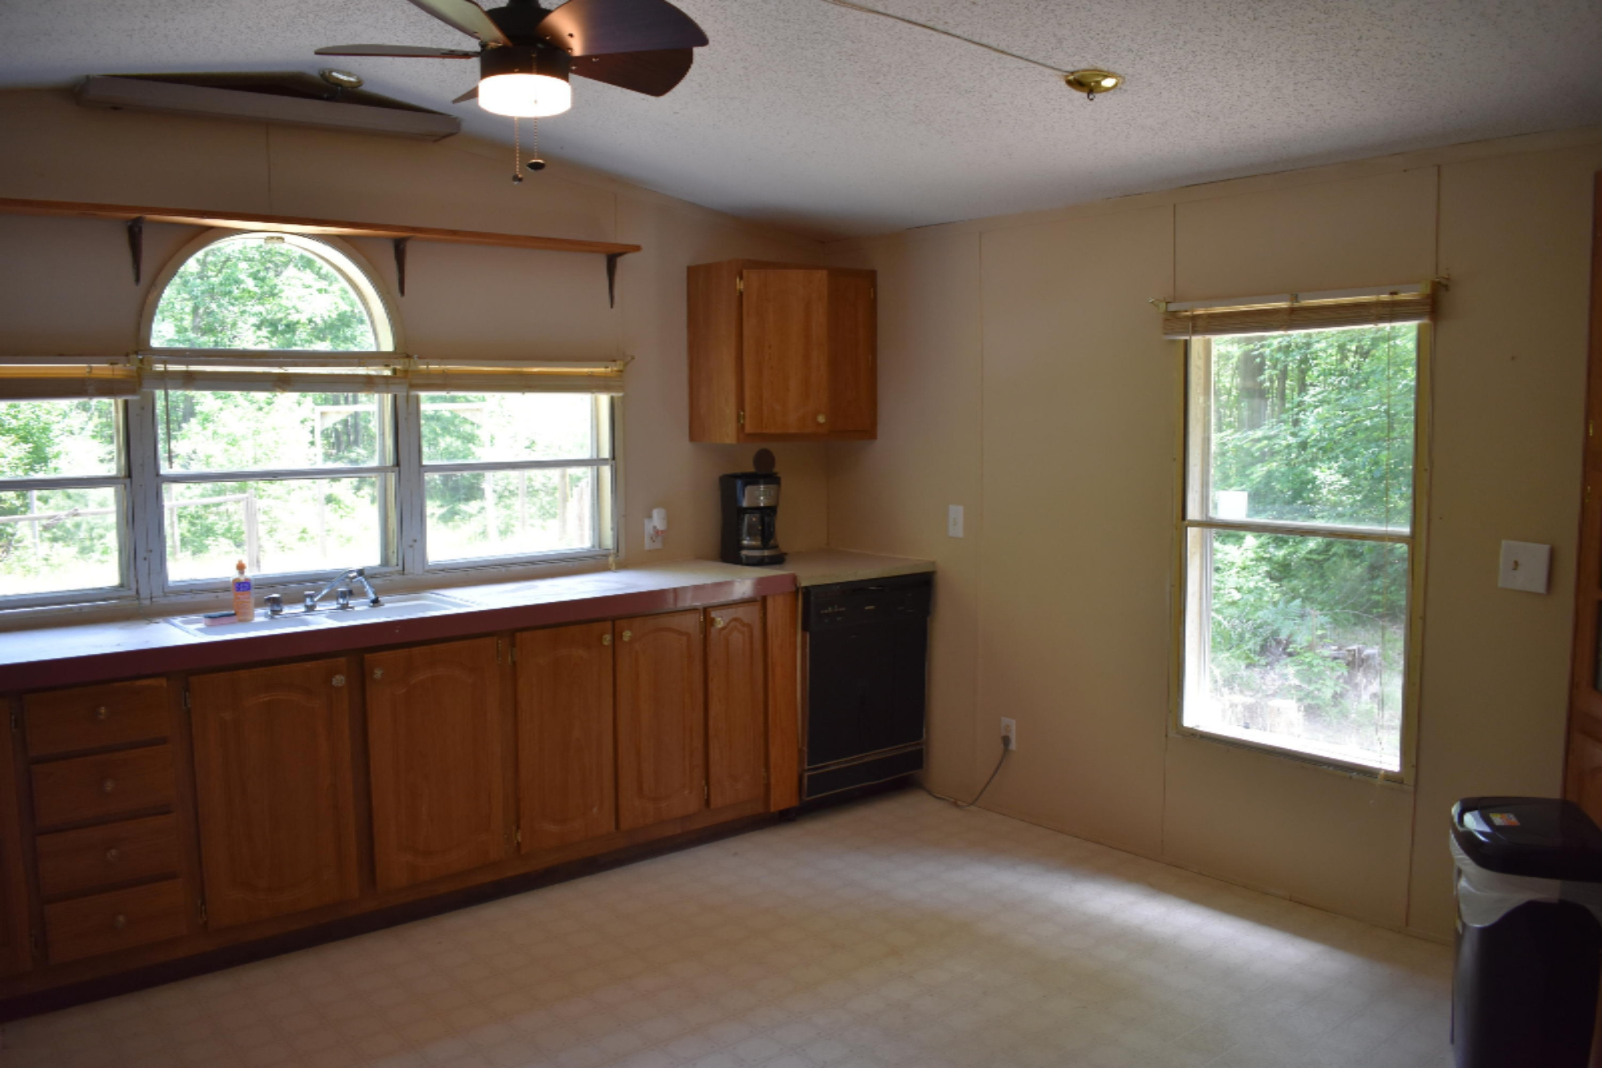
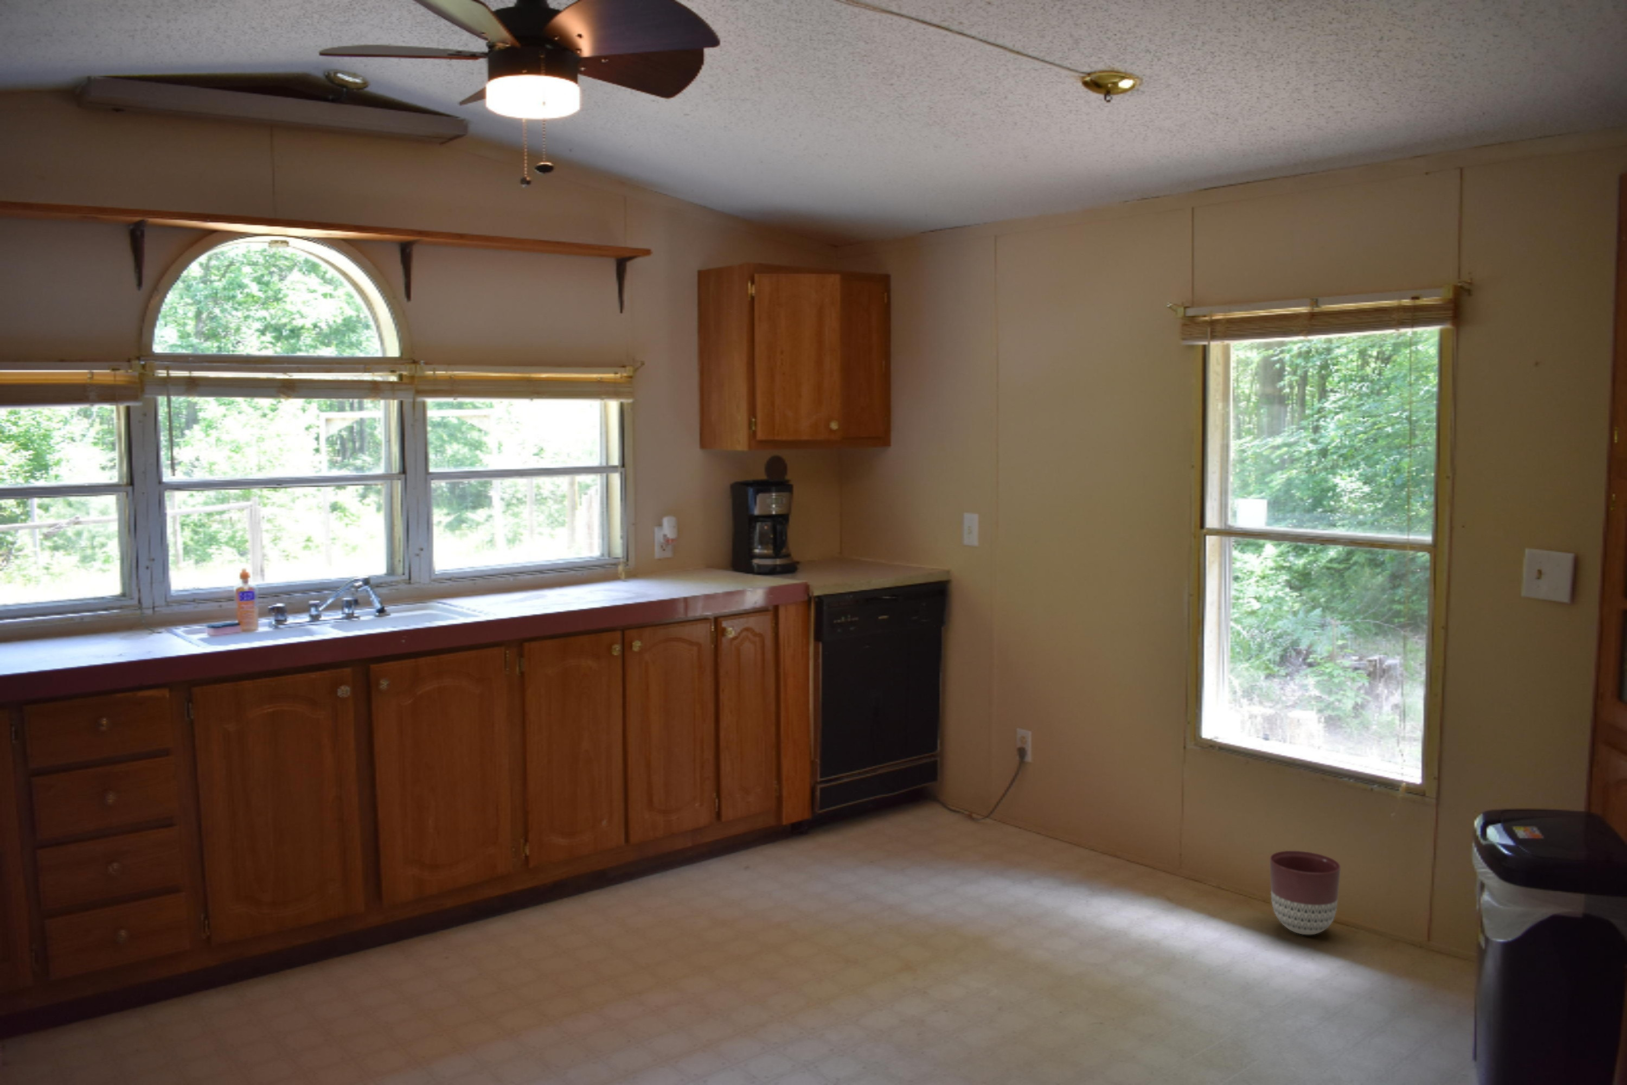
+ planter (1304, 896)
